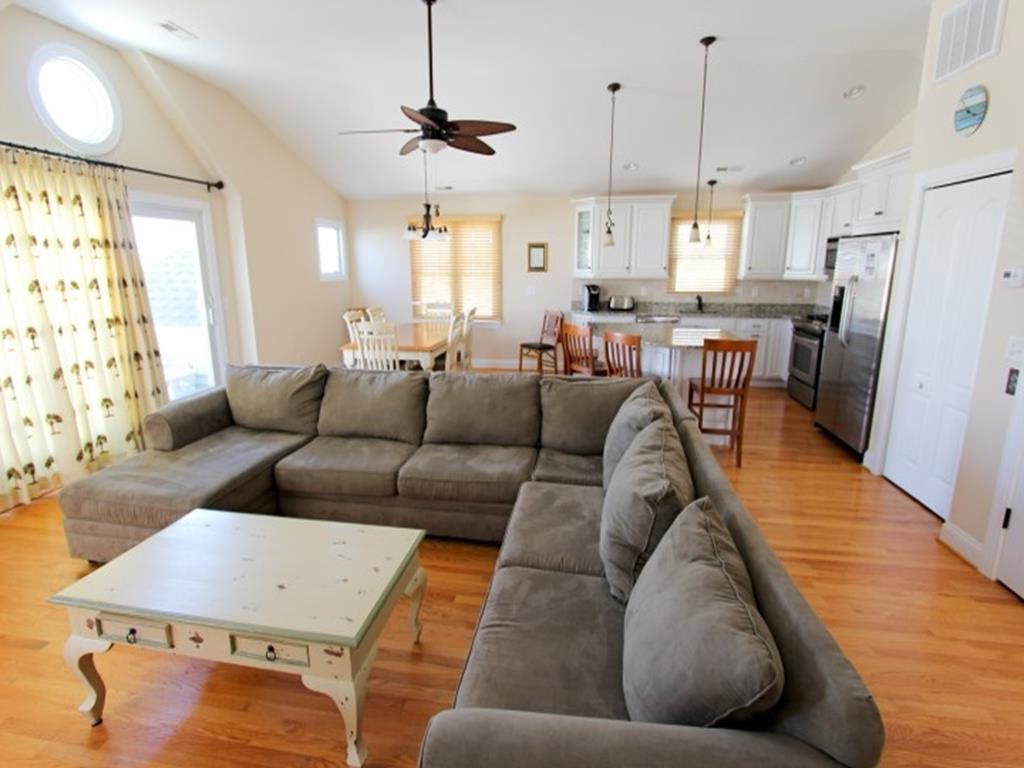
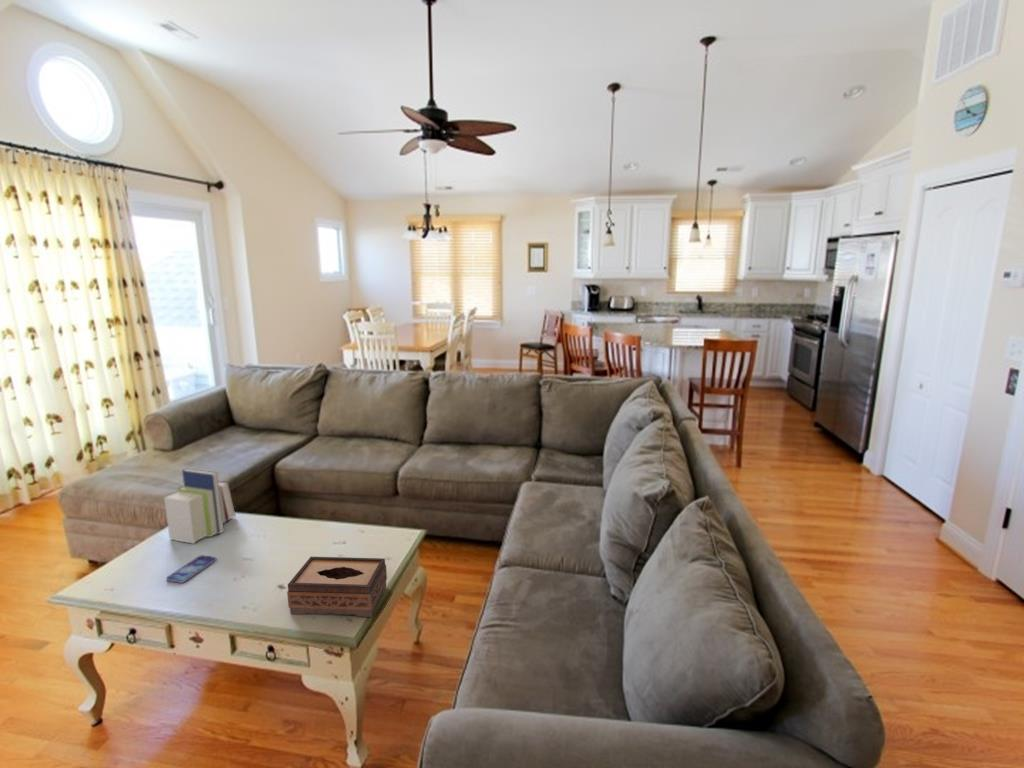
+ smartphone (192, 568)
+ tissue box (339, 585)
+ book (205, 499)
